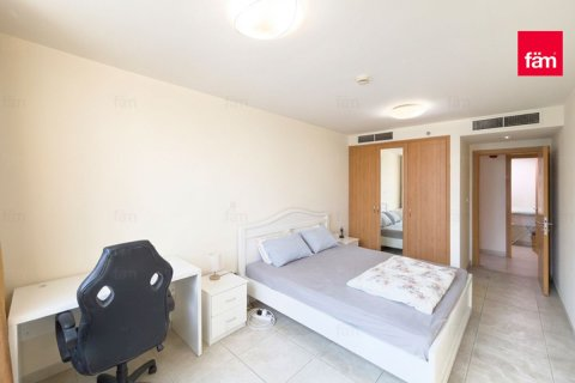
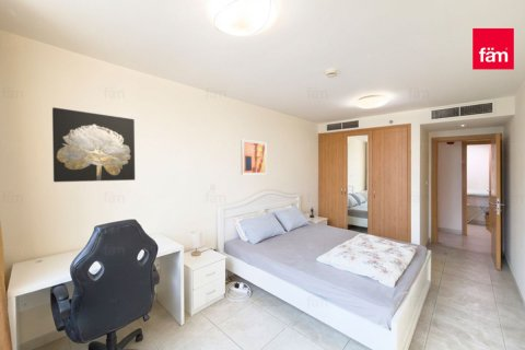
+ wall art (254, 158)
+ wall art (97, 148)
